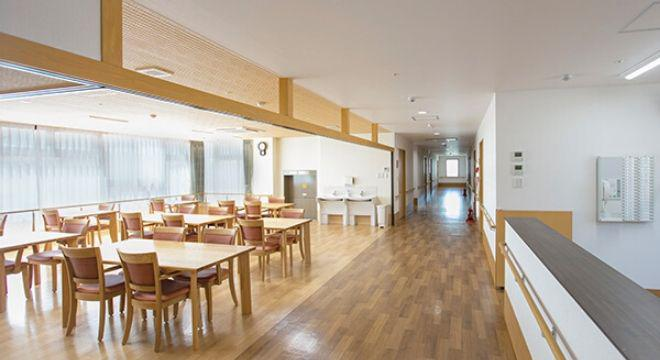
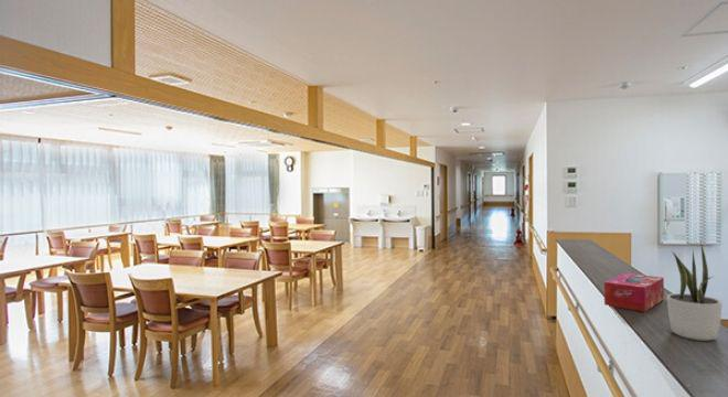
+ tissue box (634, 290)
+ potted plant (693, 285)
